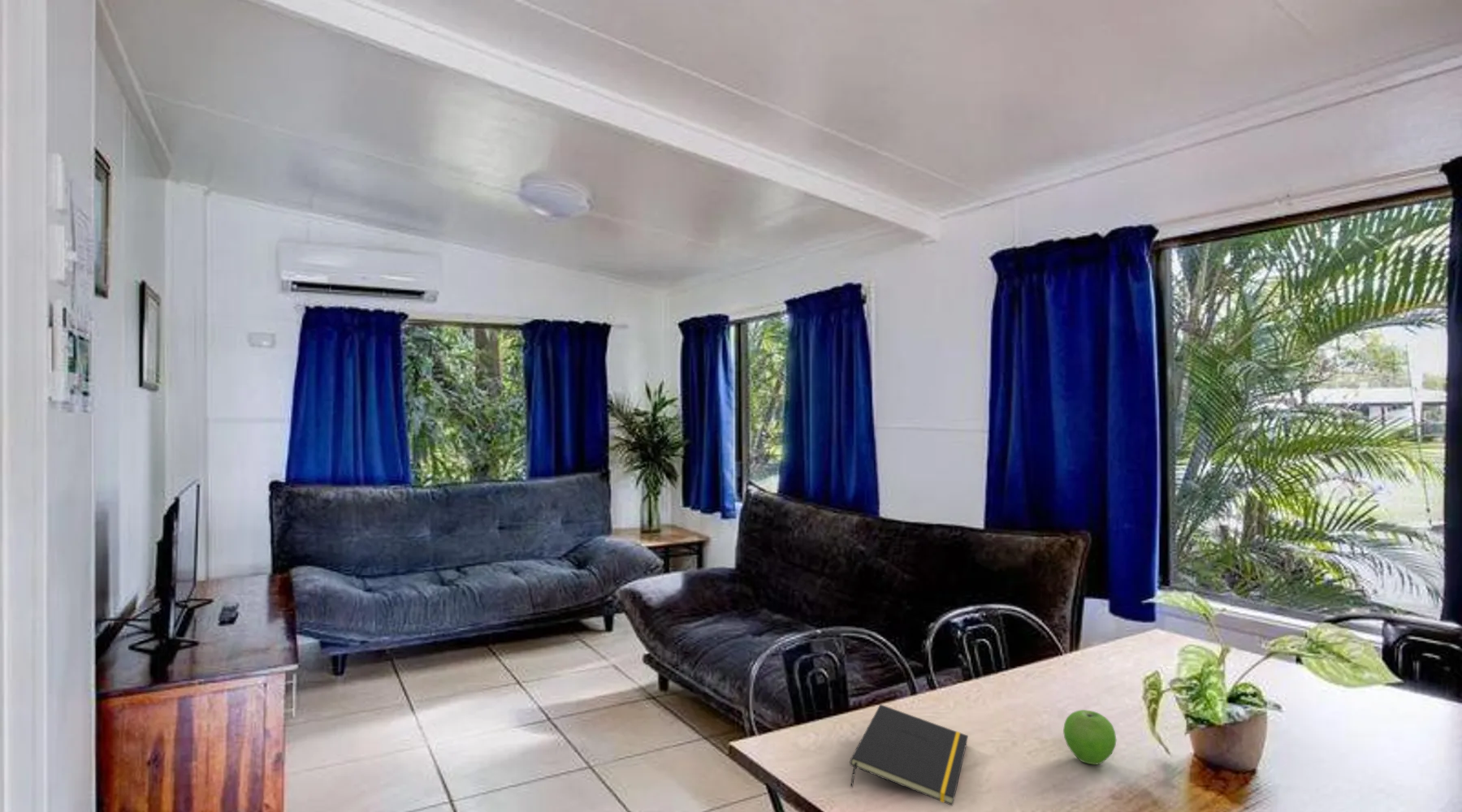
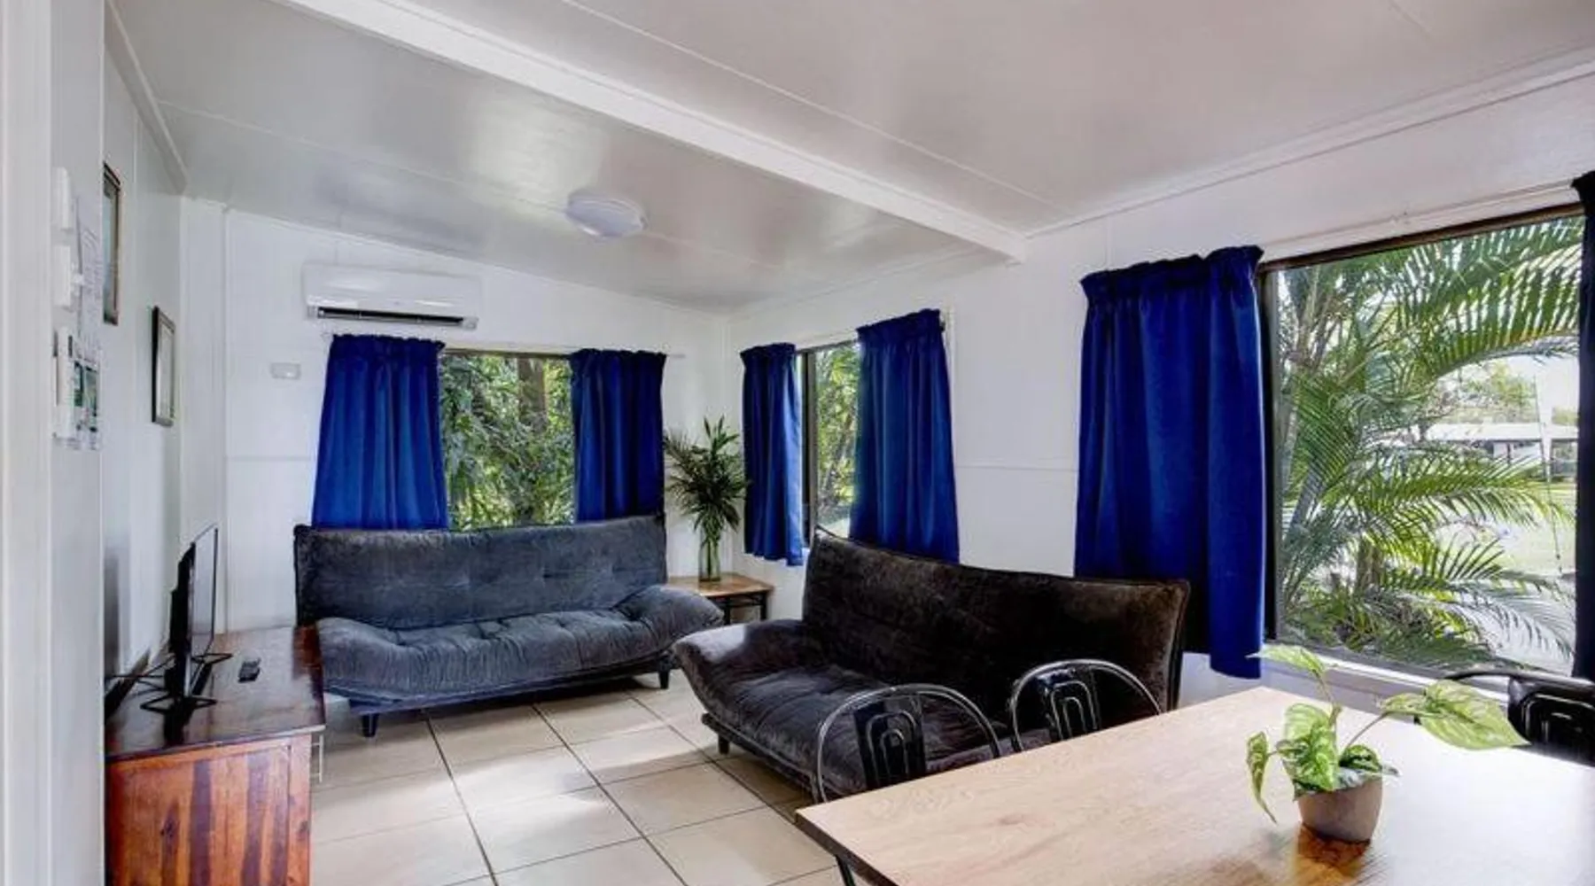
- notepad (912, 749)
- fruit (1089, 736)
